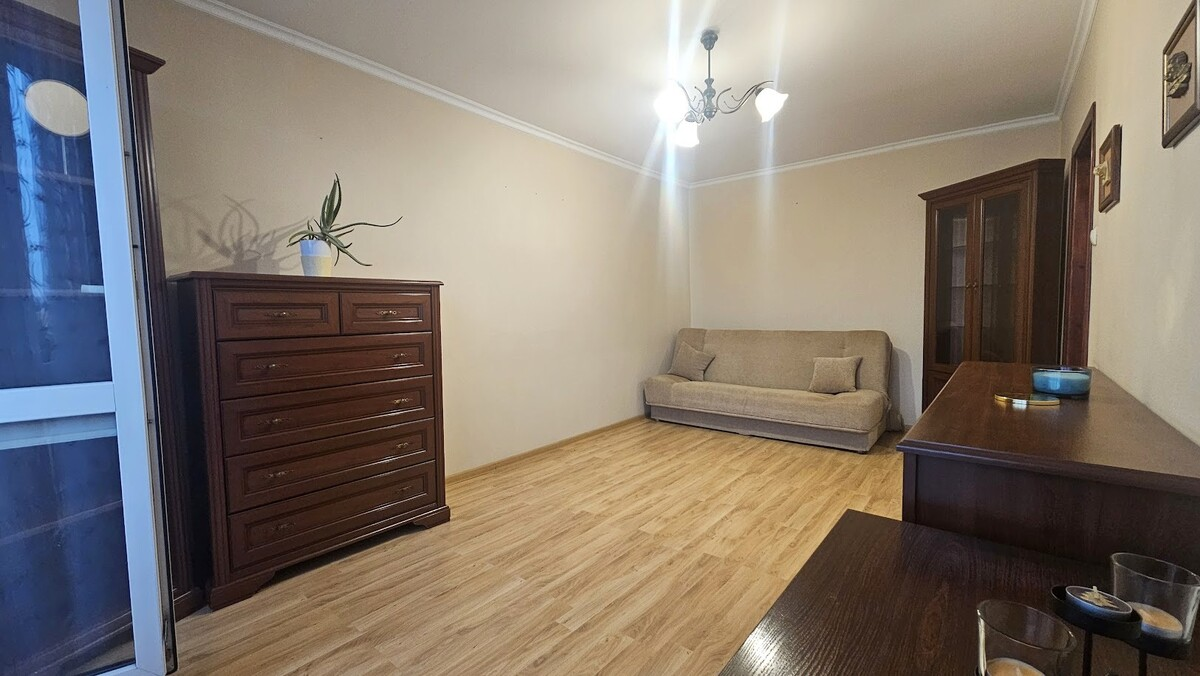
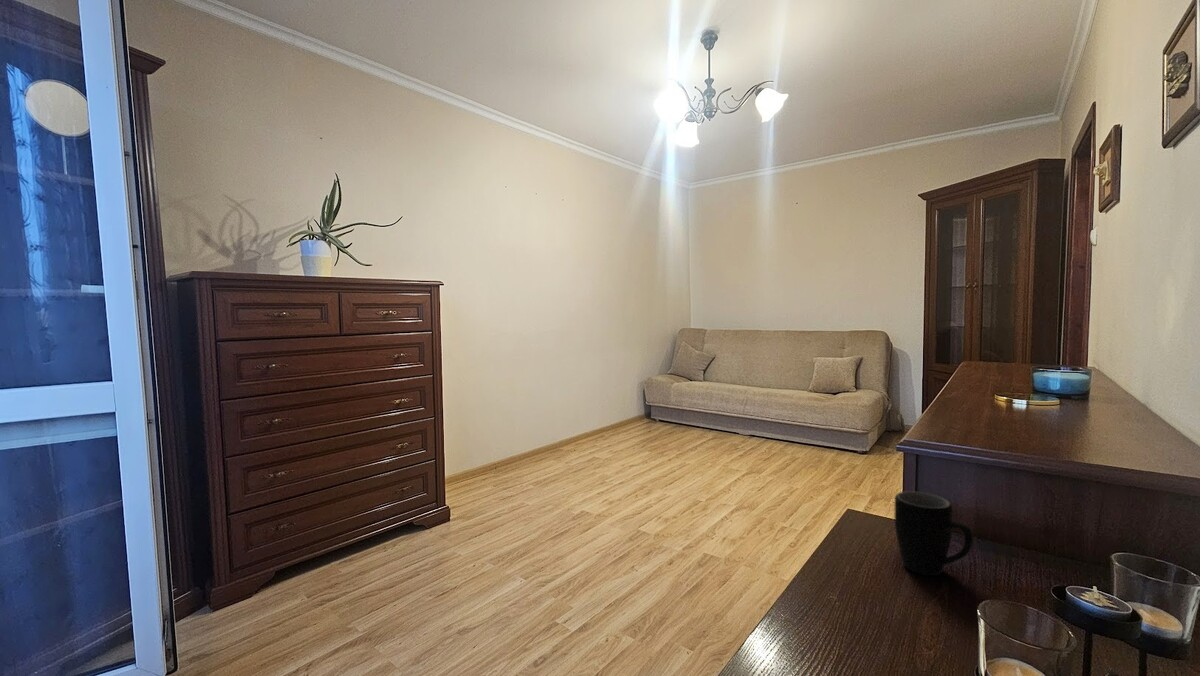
+ mug (933, 538)
